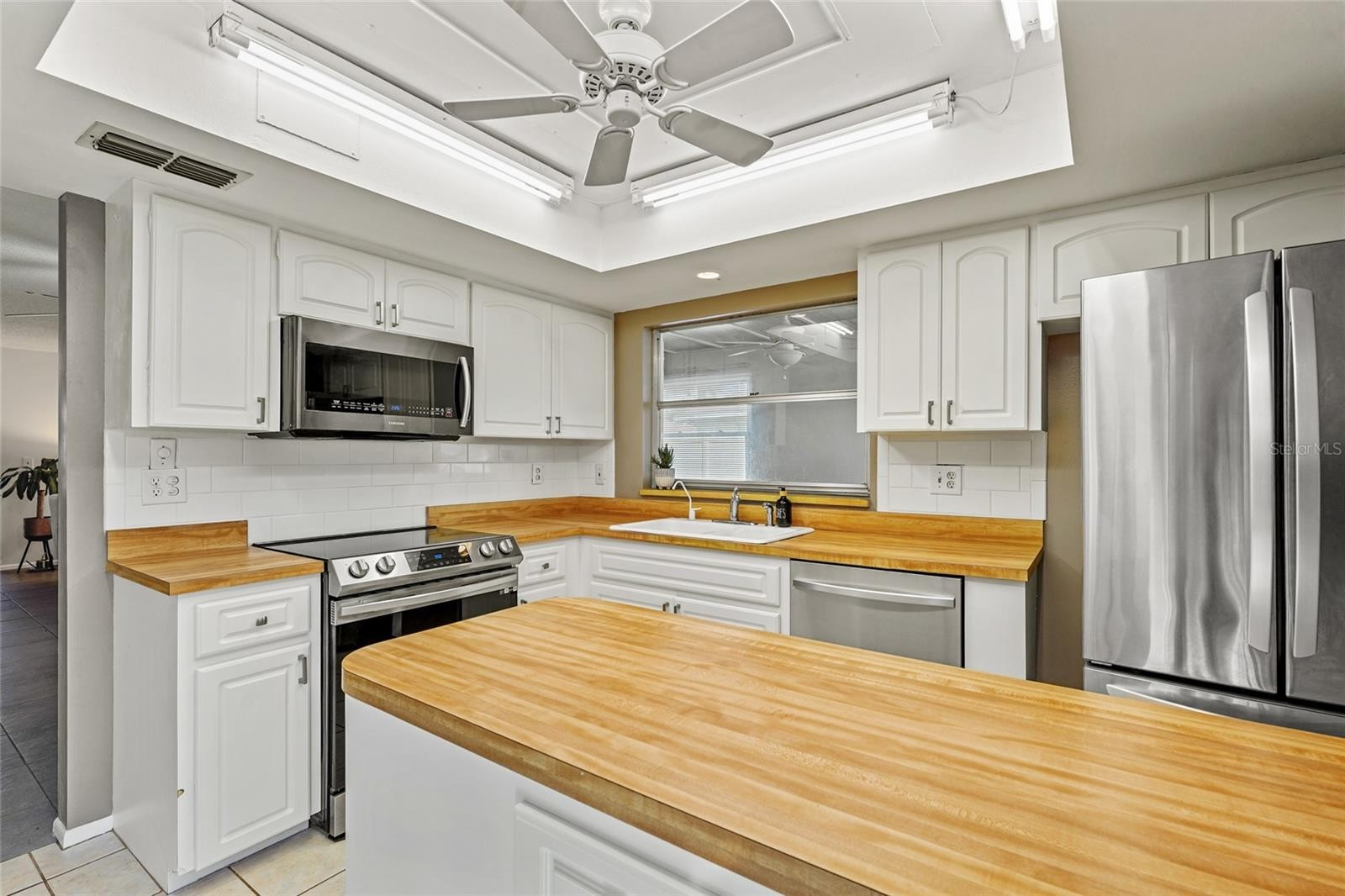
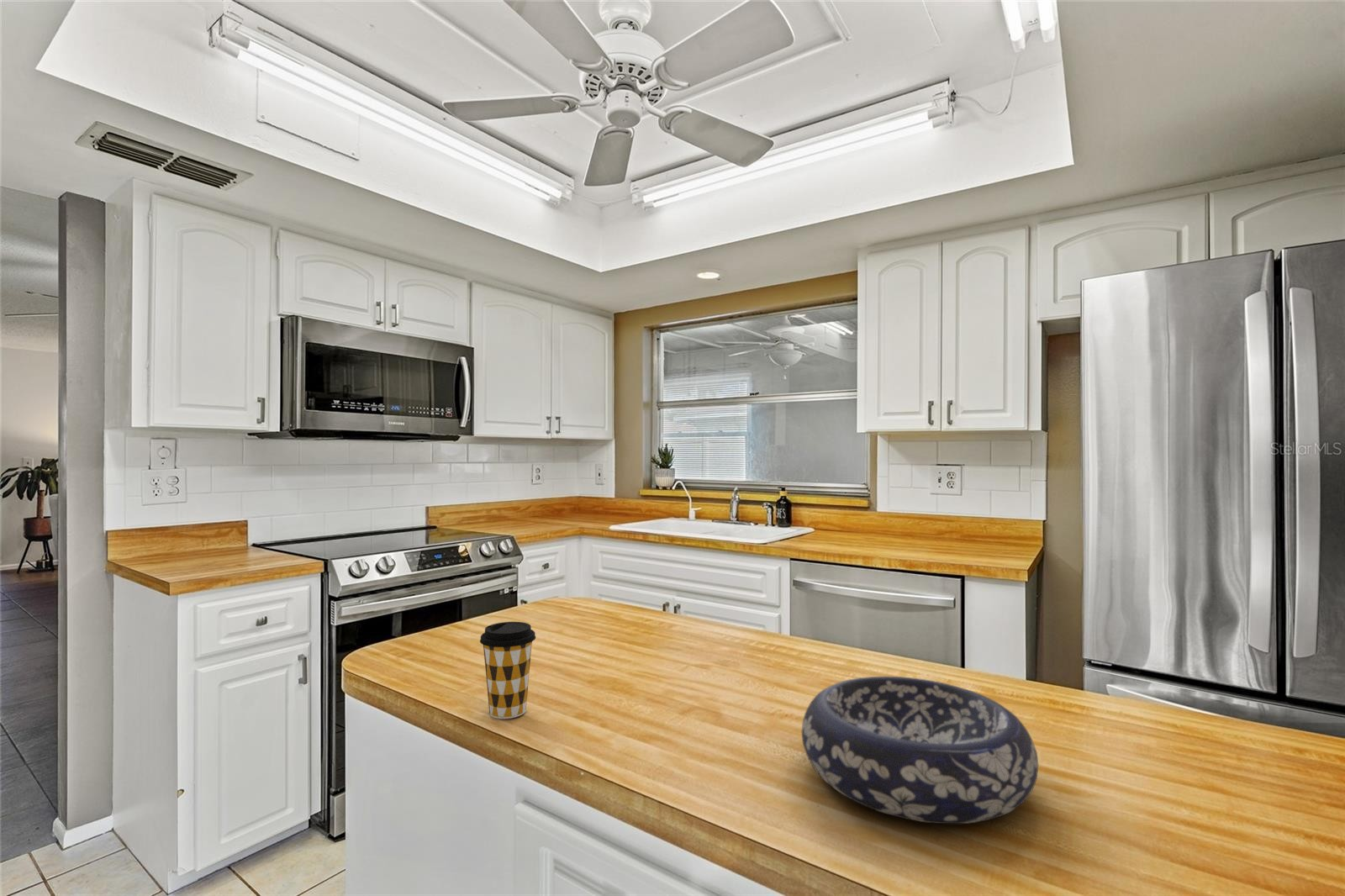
+ coffee cup (508, 669)
+ decorative bowl (913, 741)
